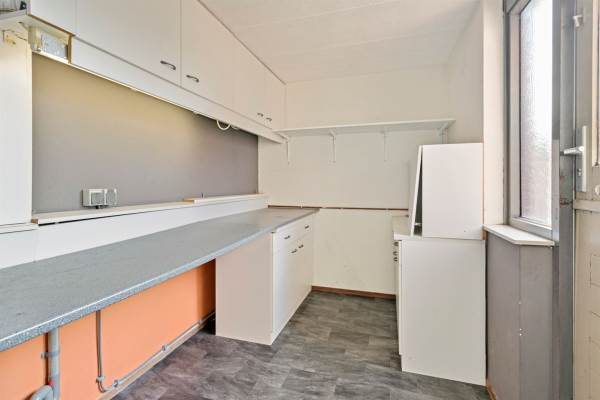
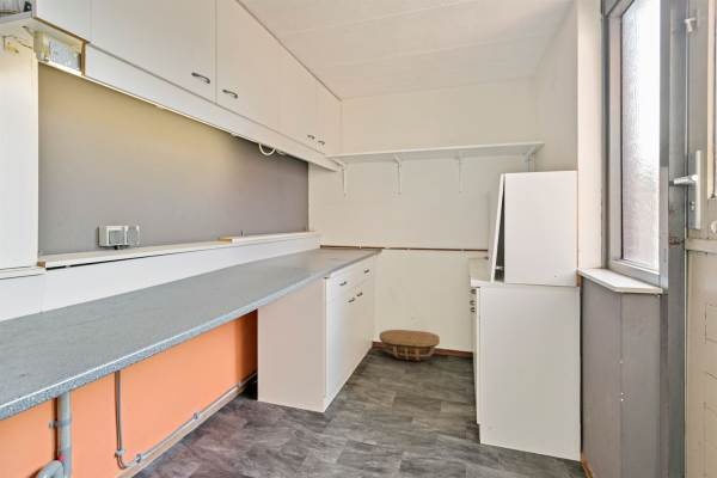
+ basket (409, 347)
